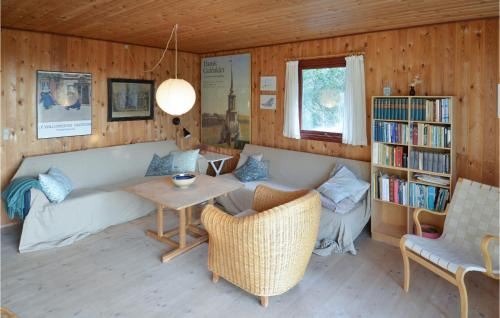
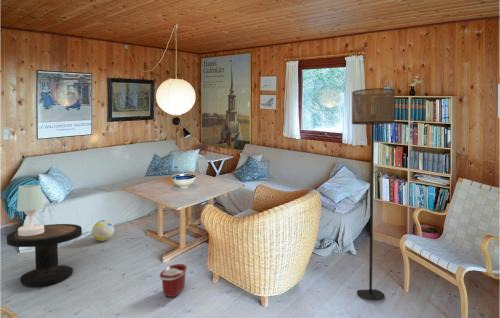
+ ball (103, 230)
+ bucket (174, 279)
+ side table (46, 253)
+ table lamp (30, 209)
+ floor lamp (371, 194)
